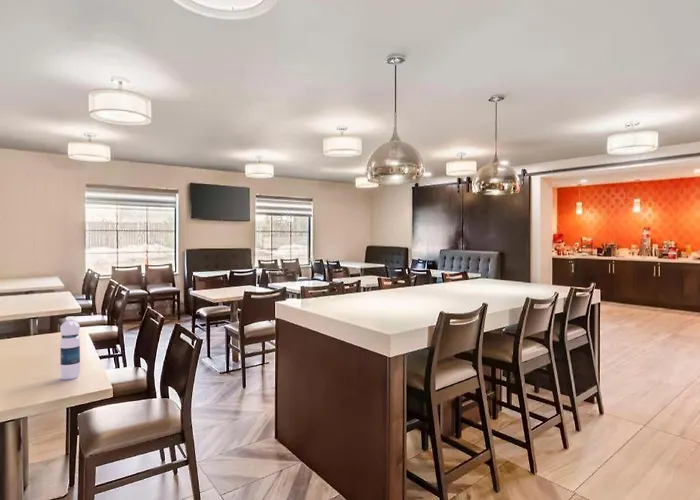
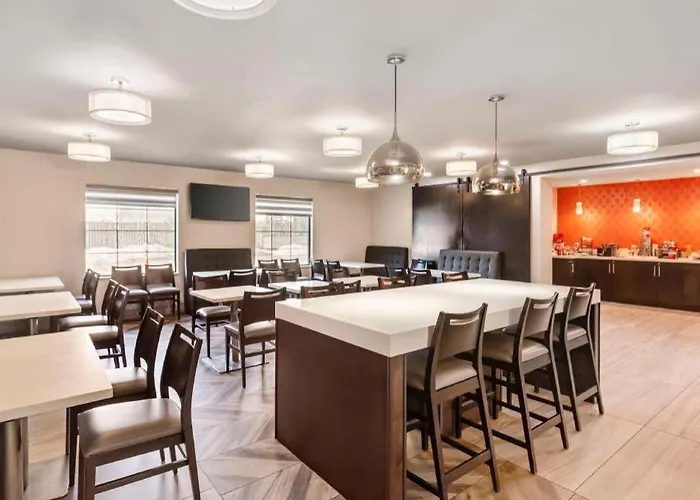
- water bottle (70, 347)
